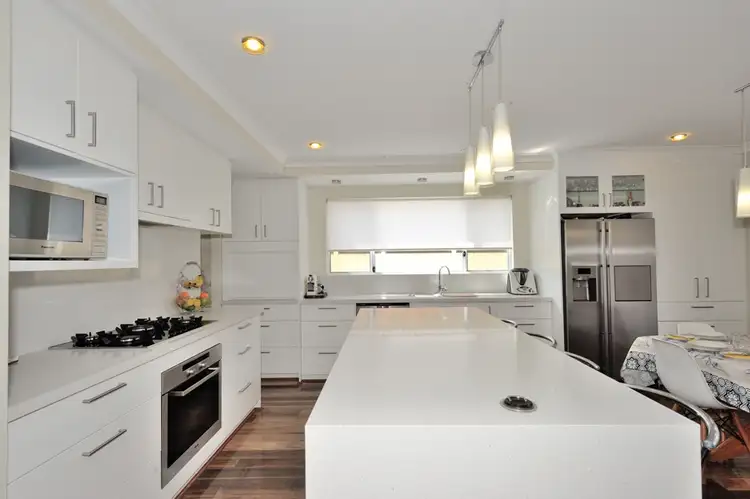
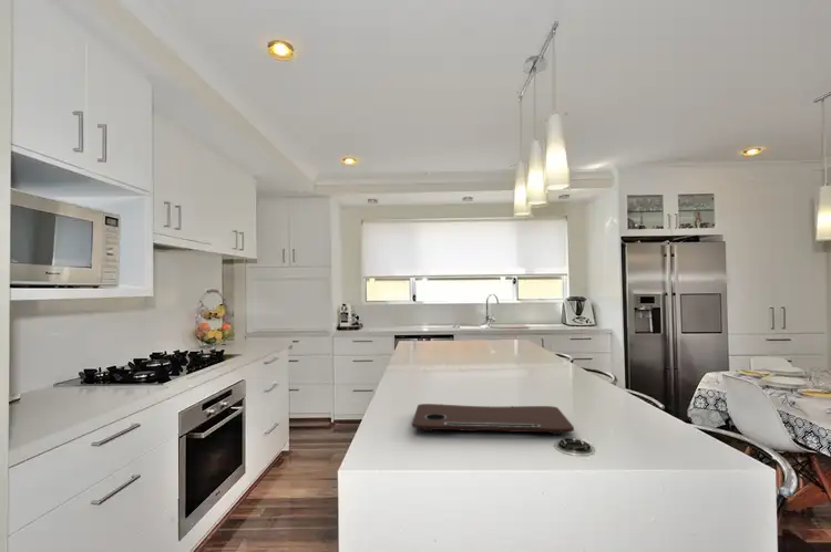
+ cutting board (489, 418)
